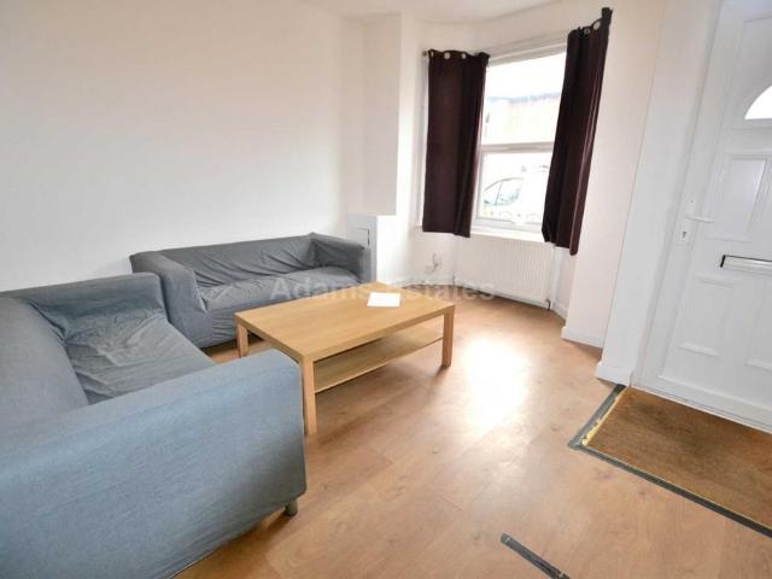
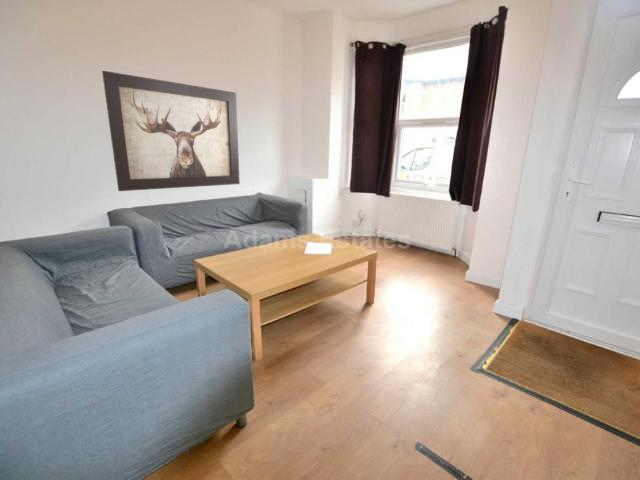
+ wall art (182, 137)
